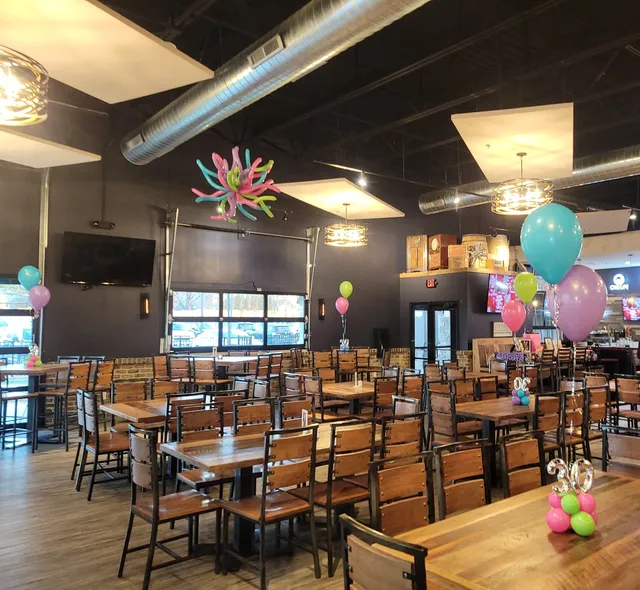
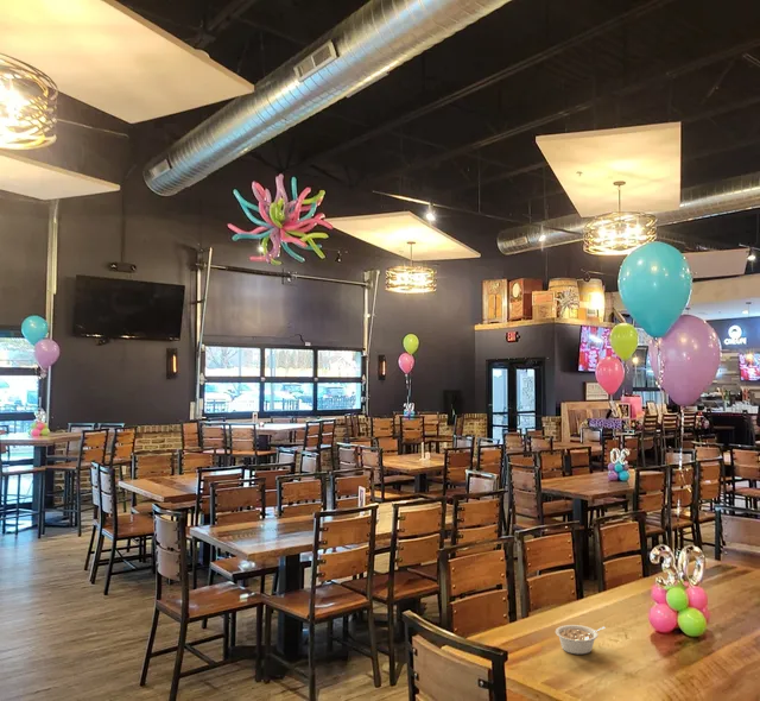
+ legume (577, 638)
